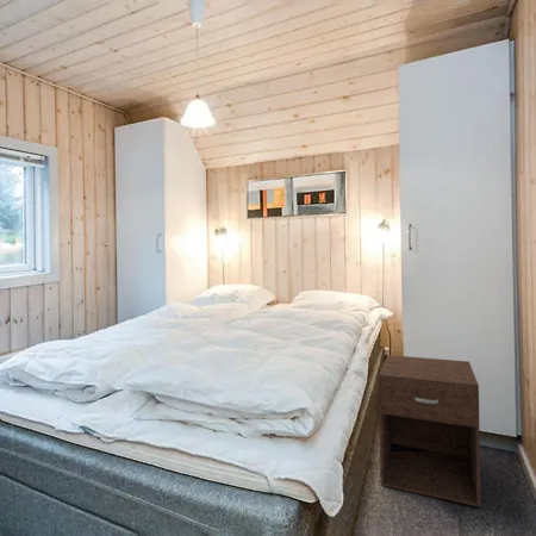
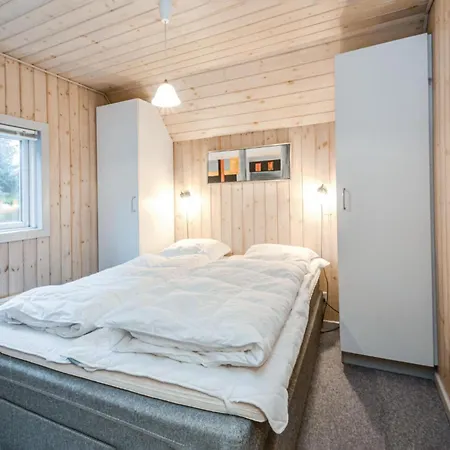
- nightstand (426, 420)
